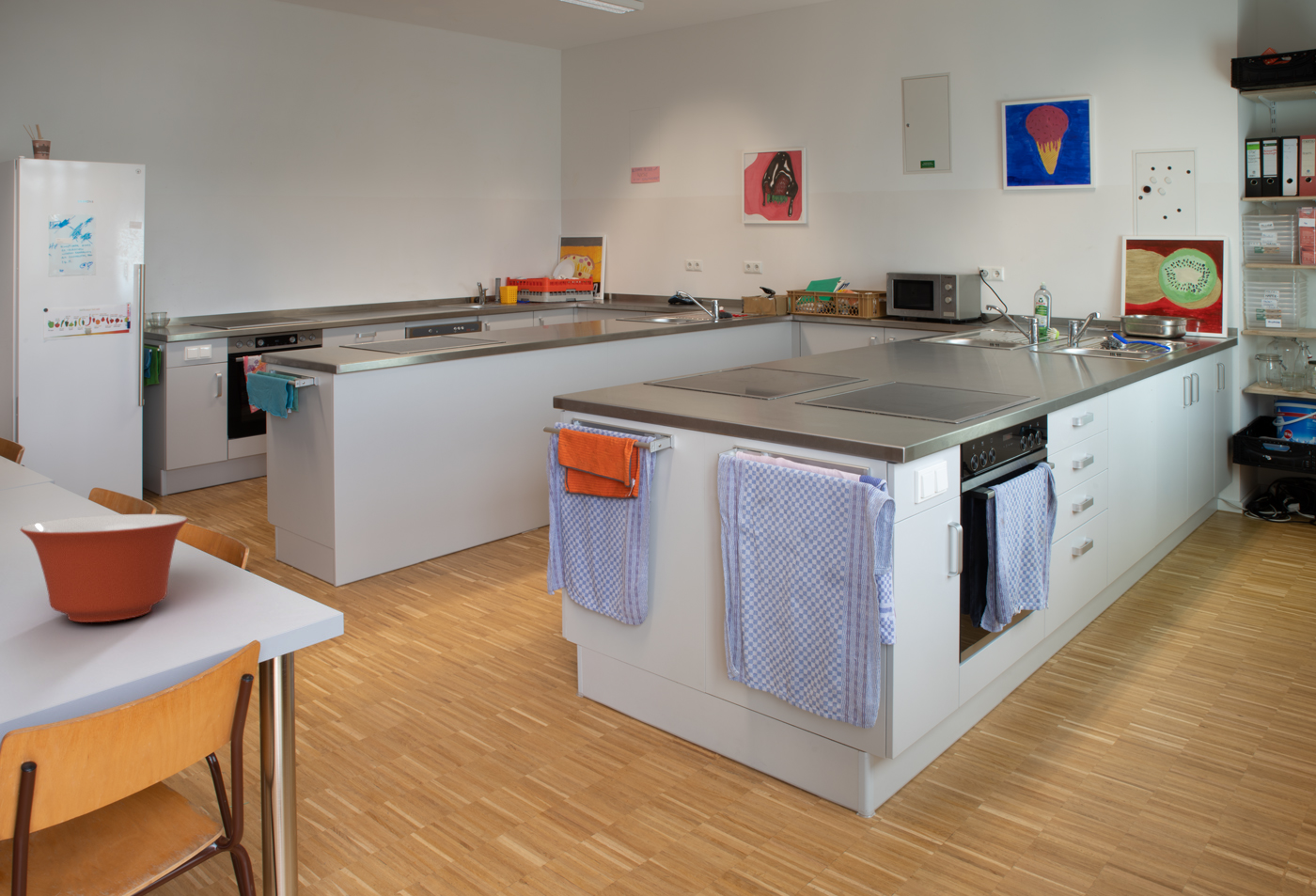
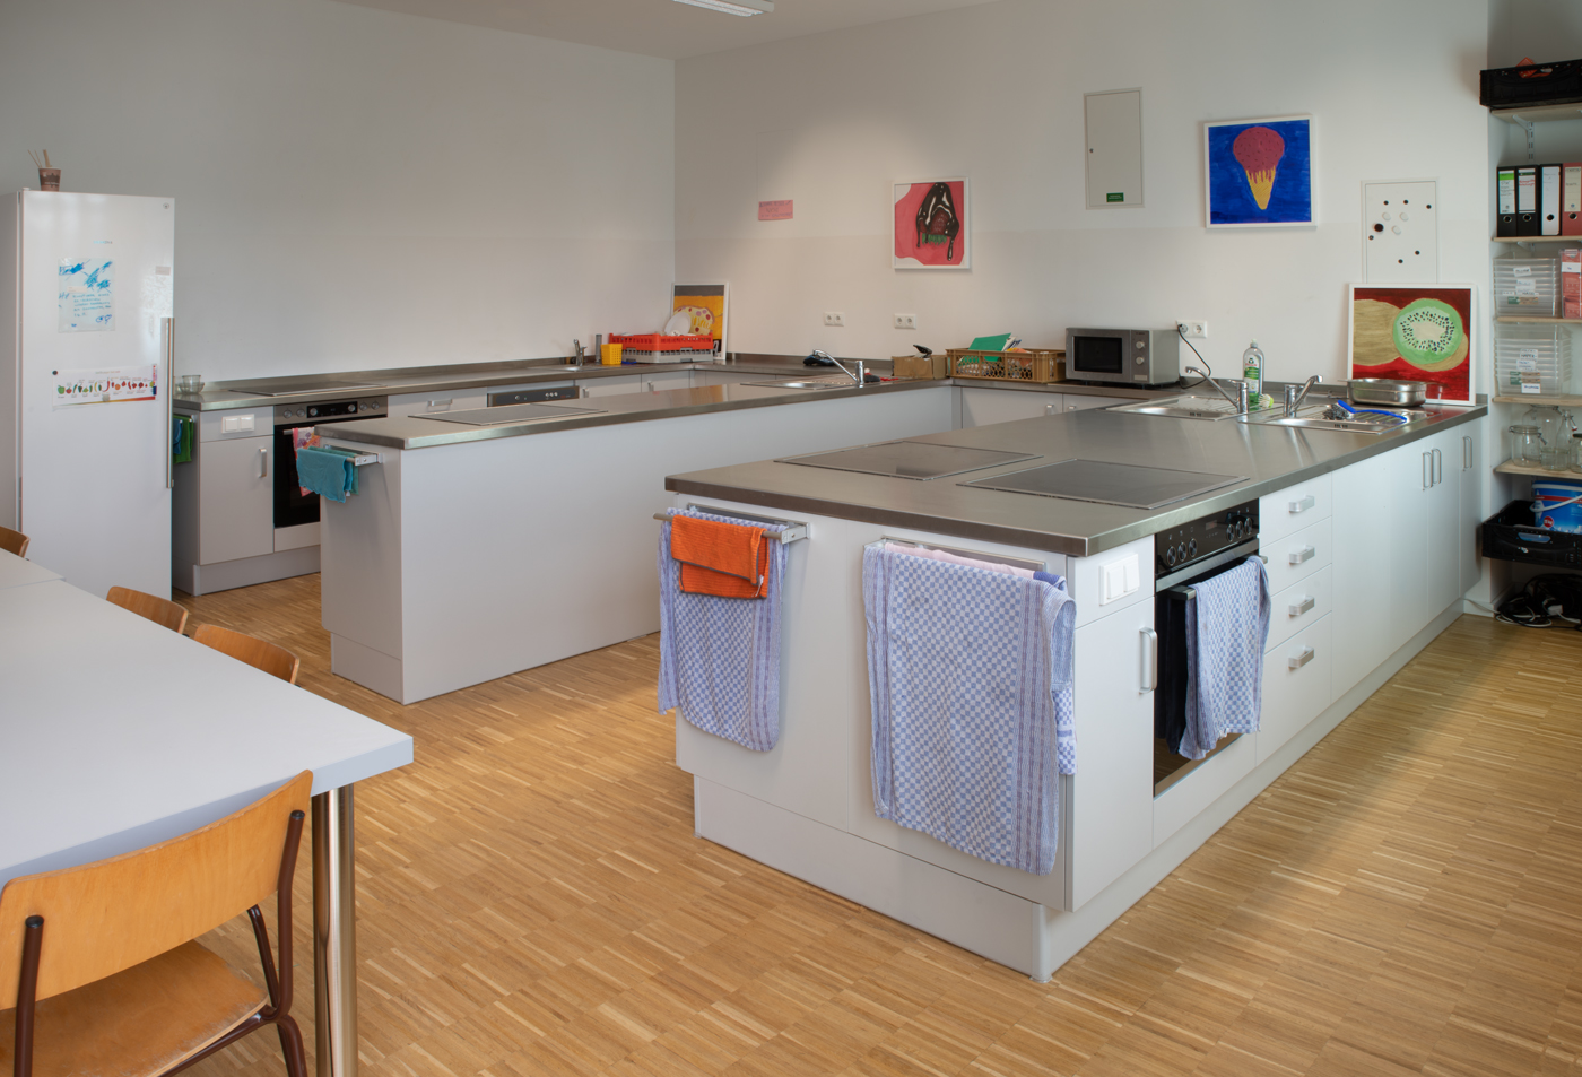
- mixing bowl (108, 568)
